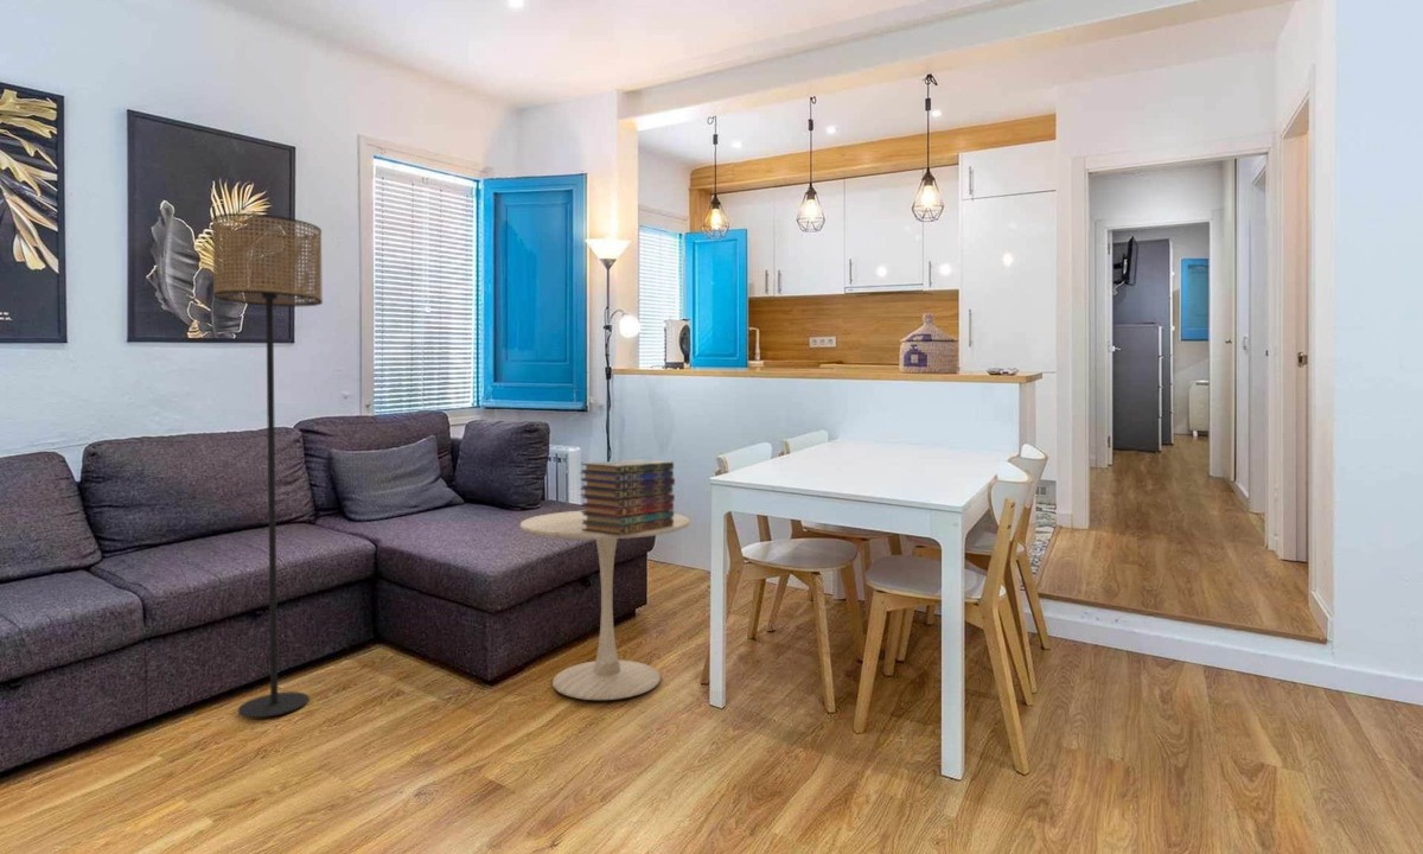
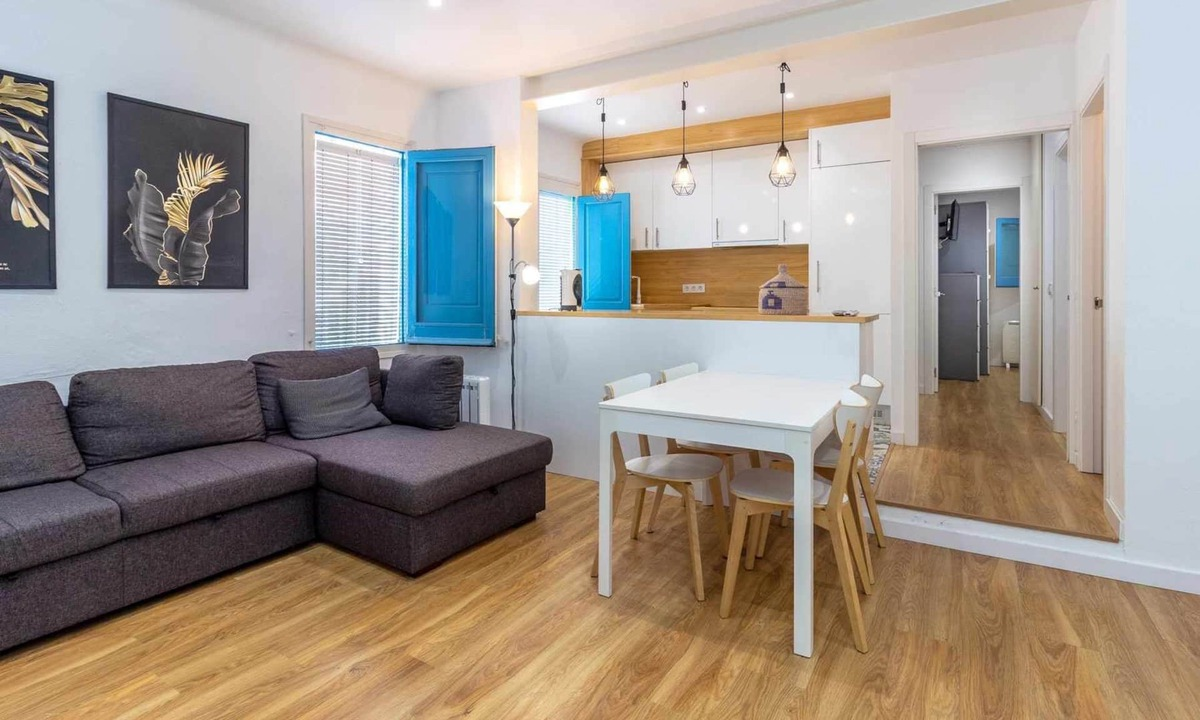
- book stack (627, 495)
- floor lamp (270, 466)
- side table (606, 600)
